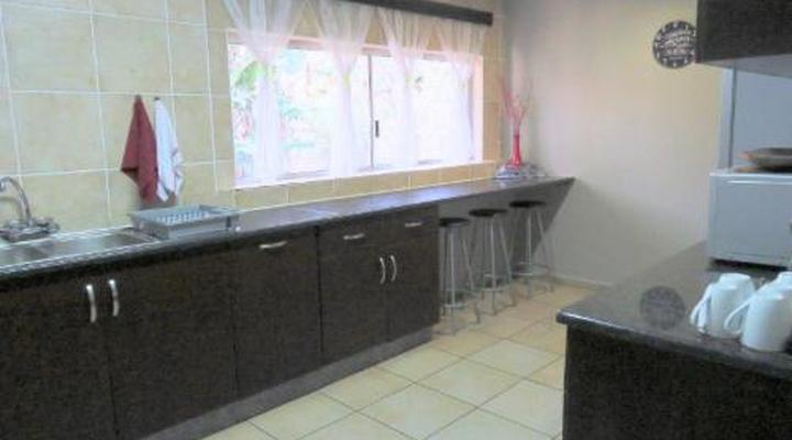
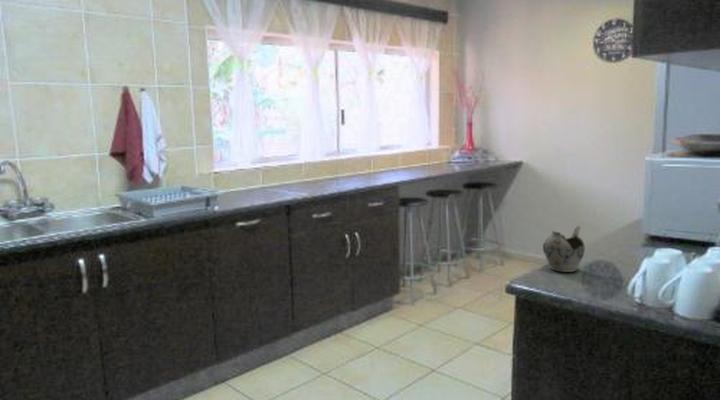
+ teapot (566, 248)
